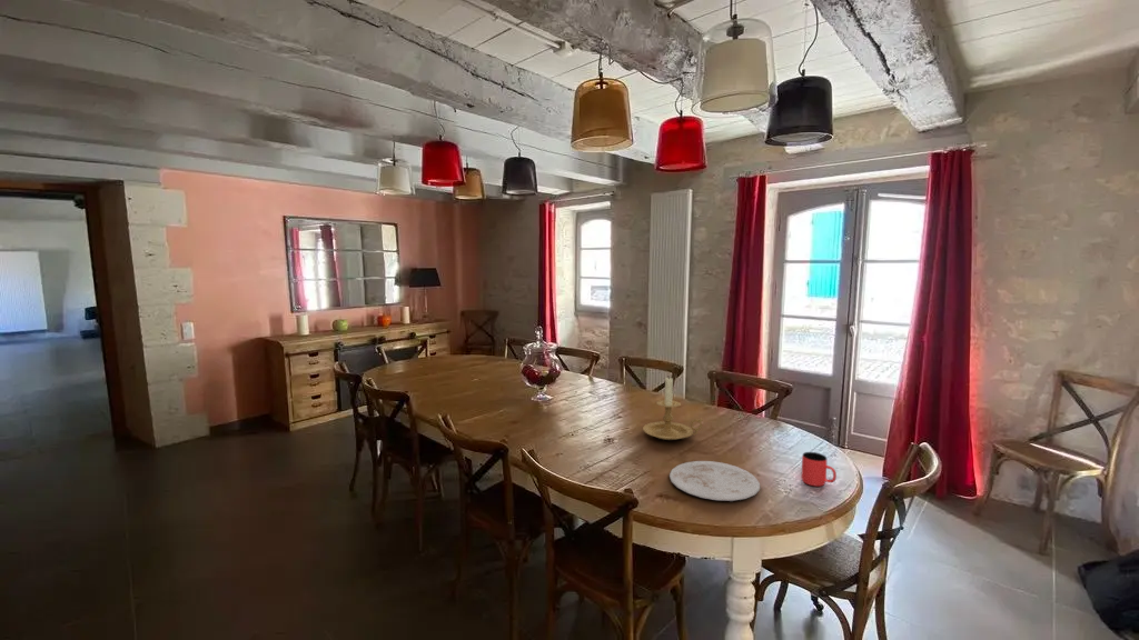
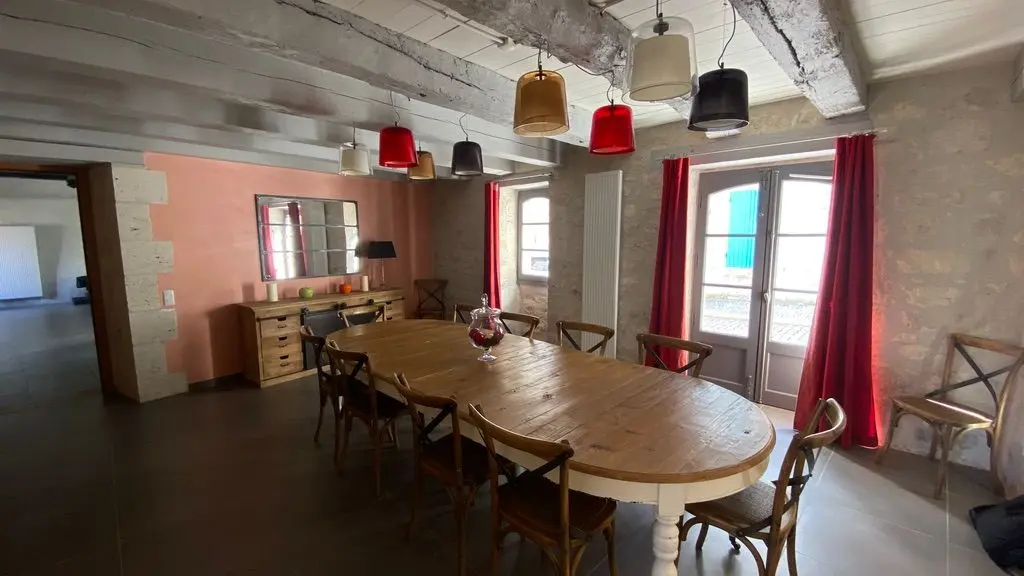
- candle holder (668, 406)
- cup (819, 470)
- plate (713, 480)
